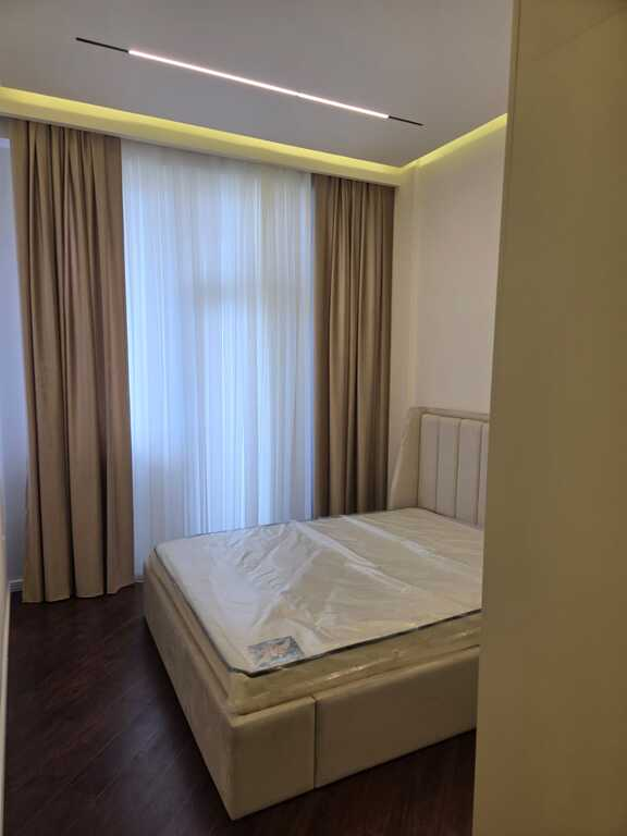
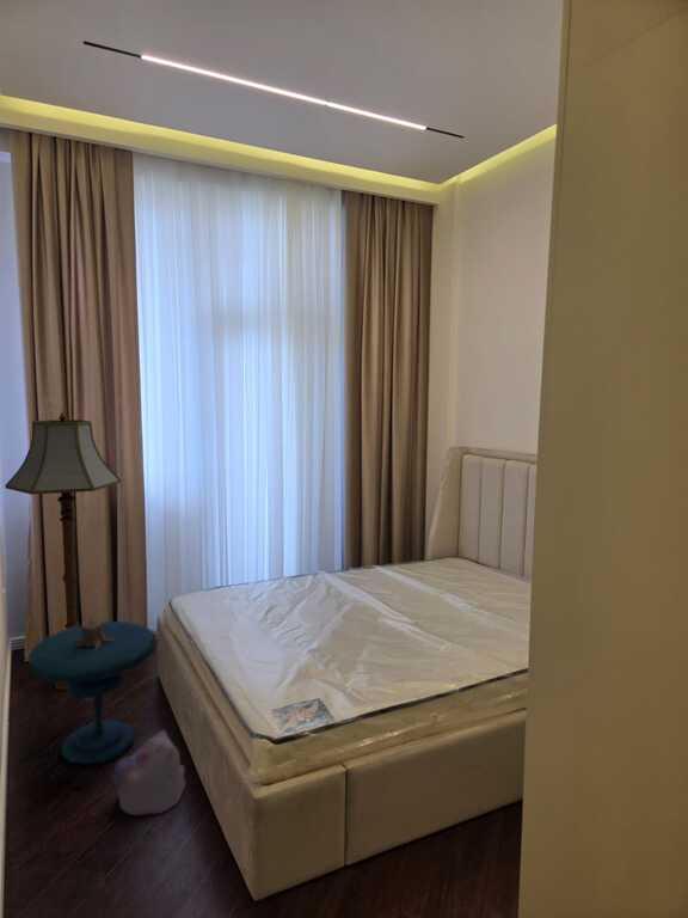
+ floor lamp (68, 550)
+ side table (97, 681)
+ plush toy (149, 770)
